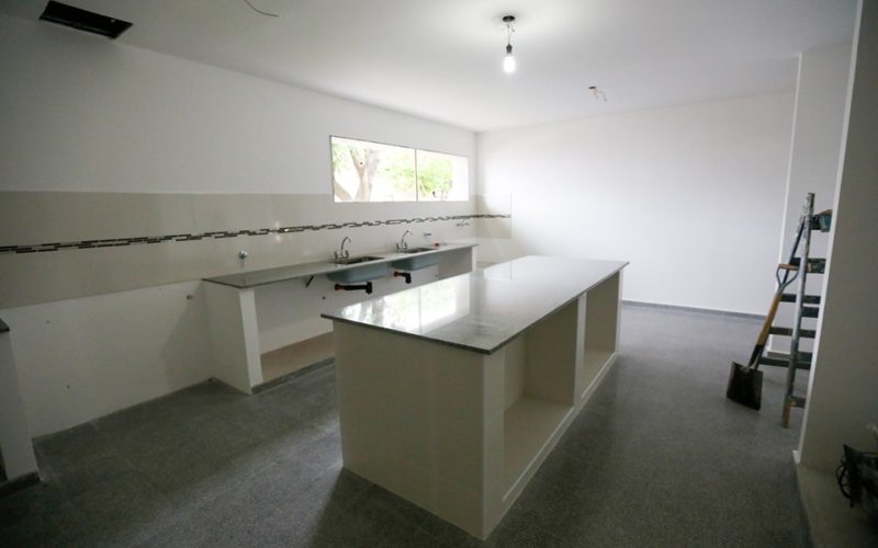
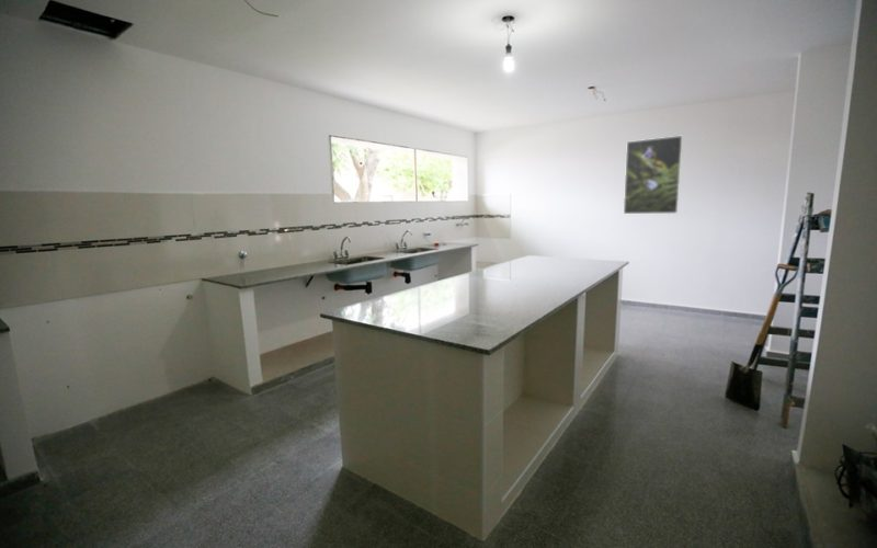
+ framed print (651, 176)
